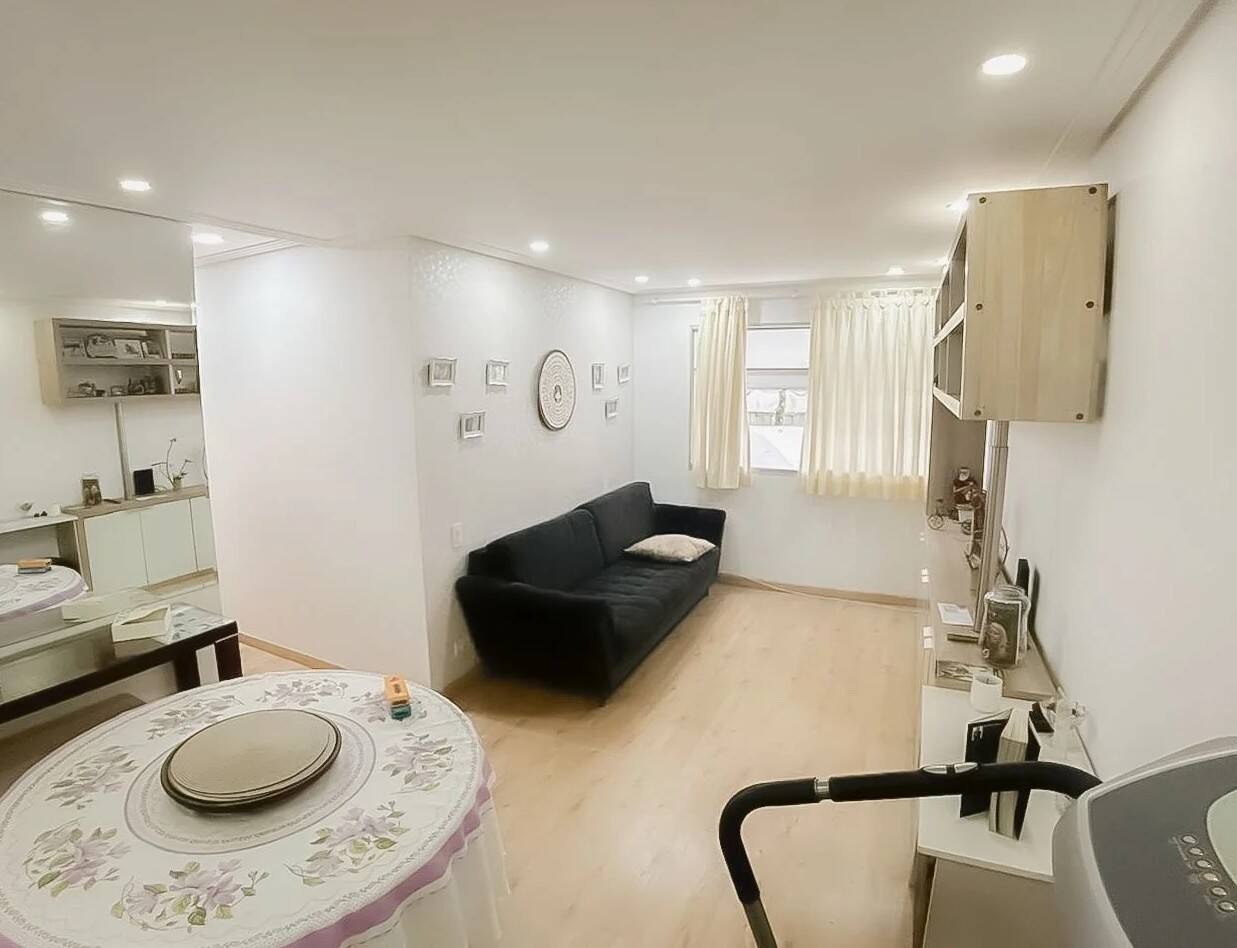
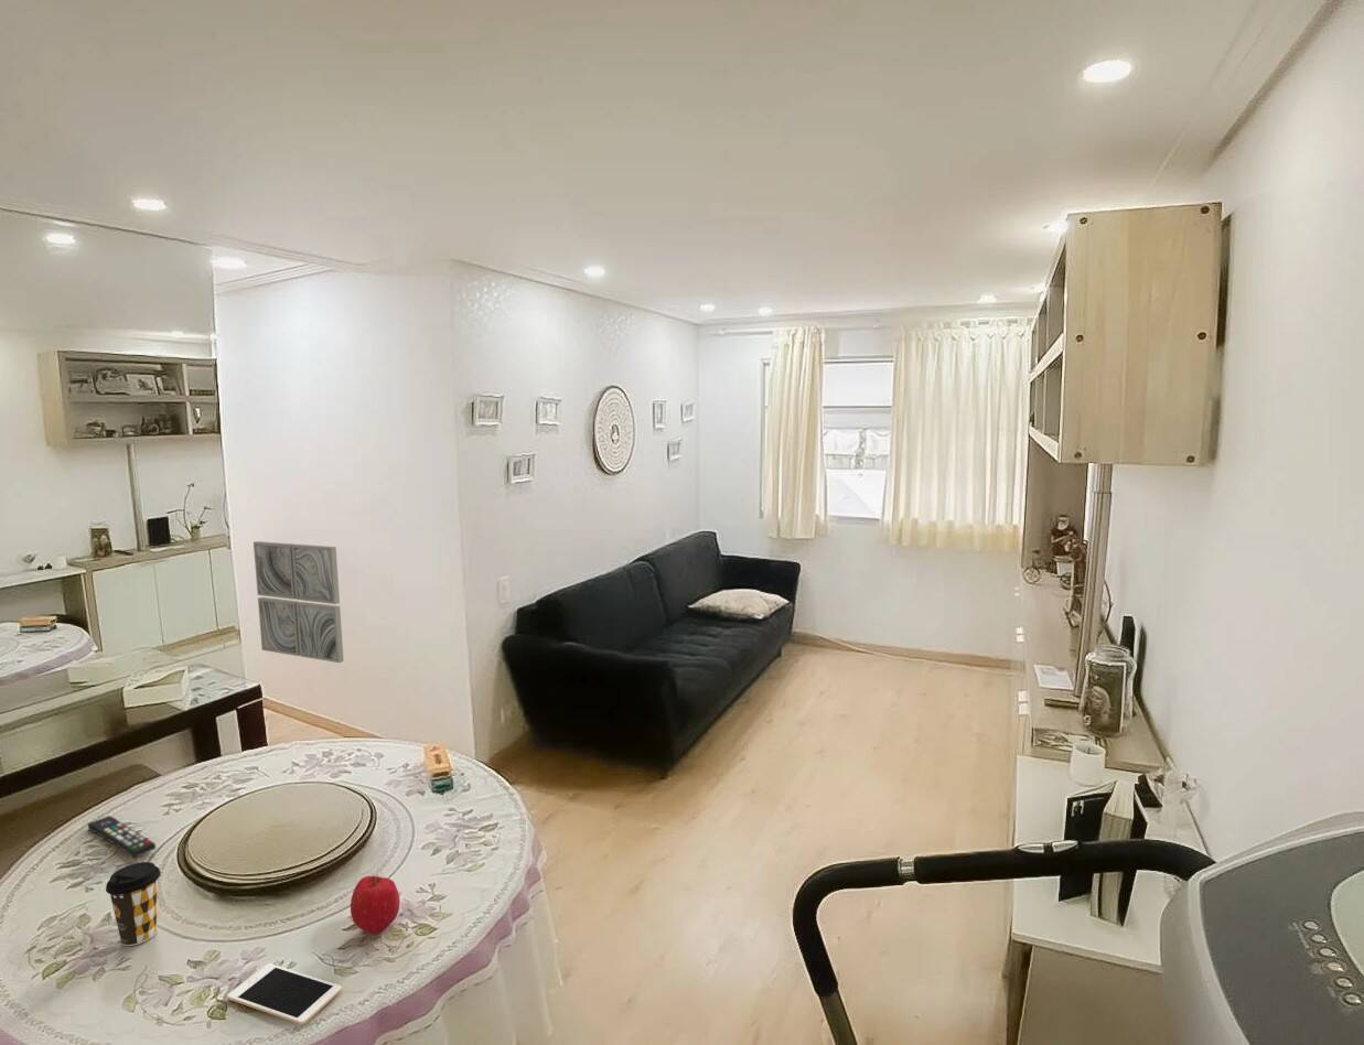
+ cell phone (284, 992)
+ coffee cup (136, 904)
+ fruit (374, 901)
+ remote control (120, 836)
+ wall art (297, 601)
